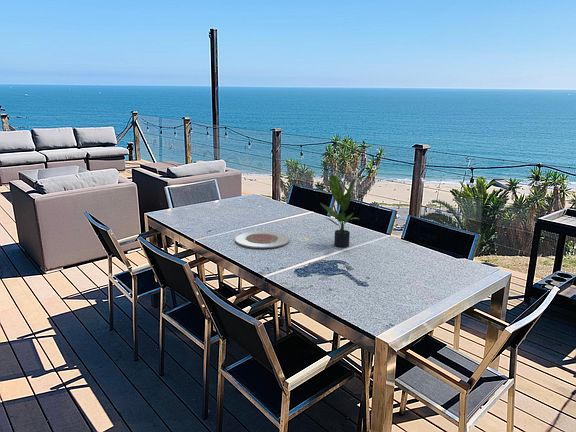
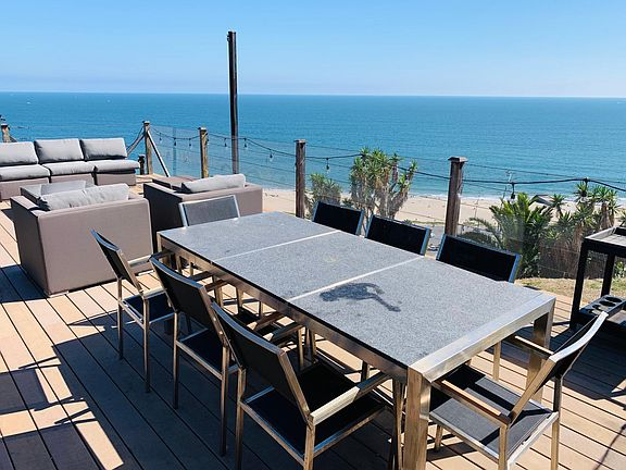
- potted plant (335, 212)
- plate (262, 238)
